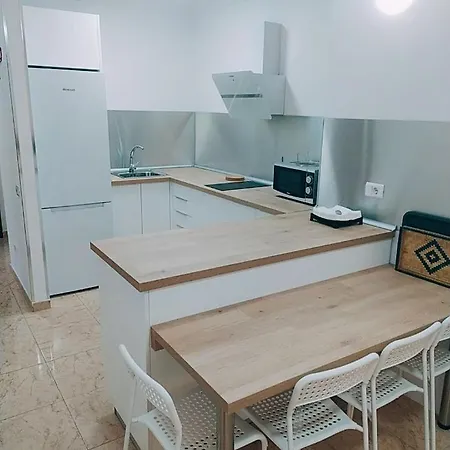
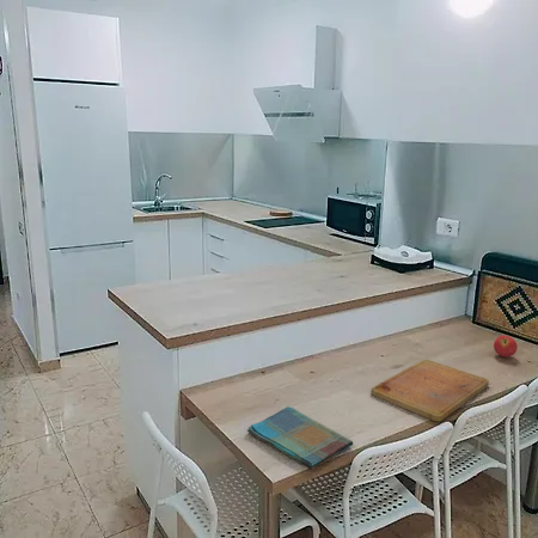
+ dish towel (299, 434)
+ fruit (505, 346)
+ cutting board (430, 386)
